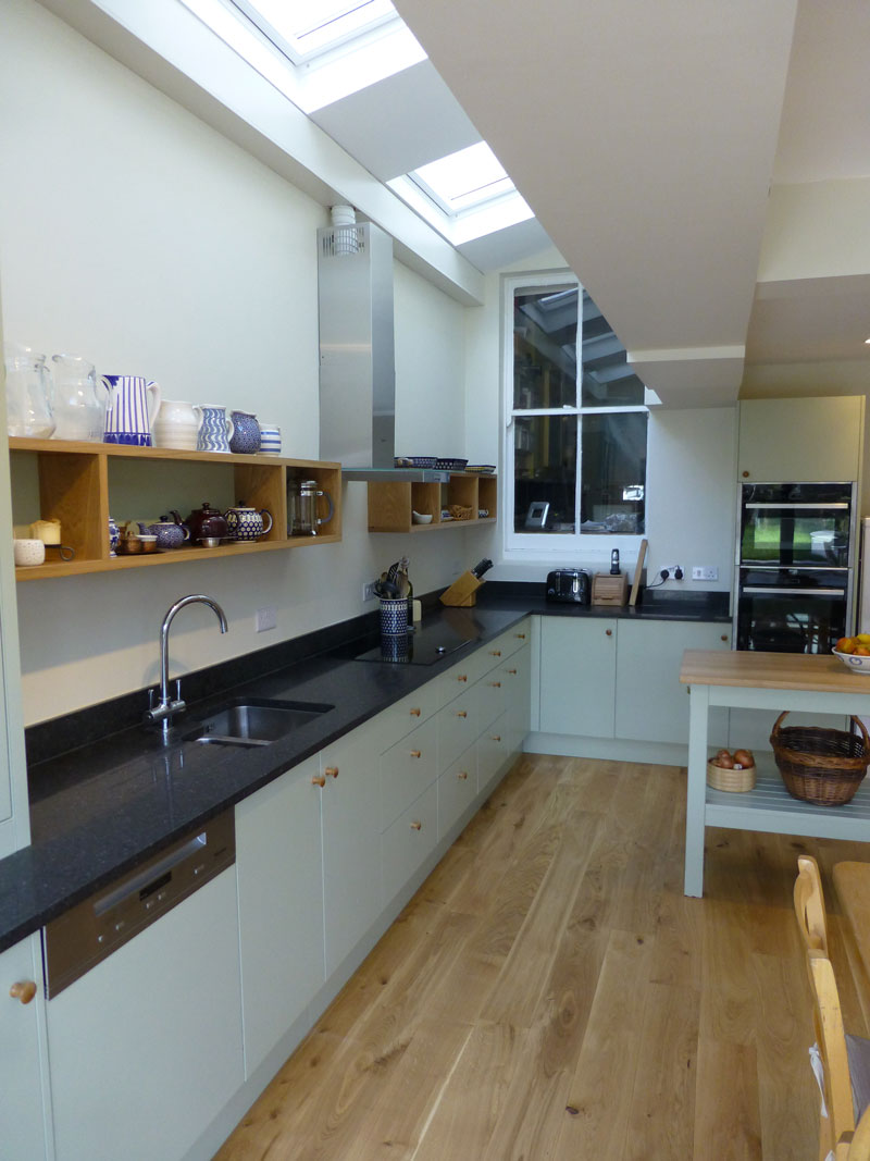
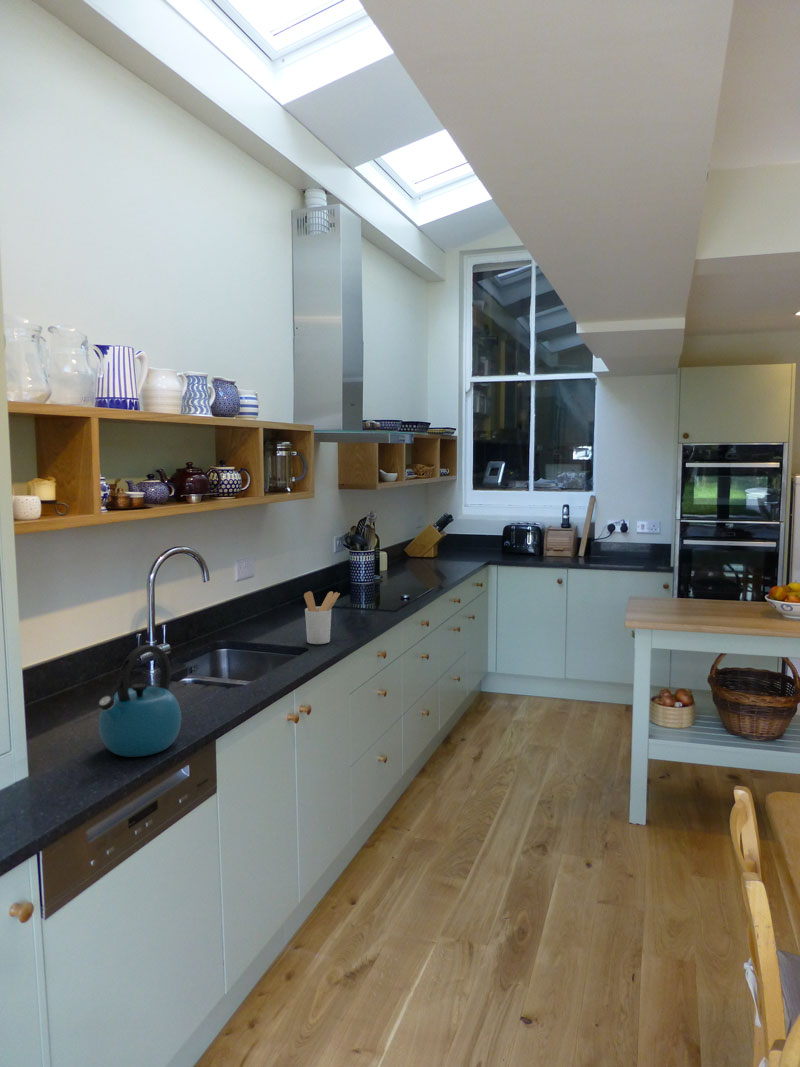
+ utensil holder (323, 616)
+ kettle (136, 699)
